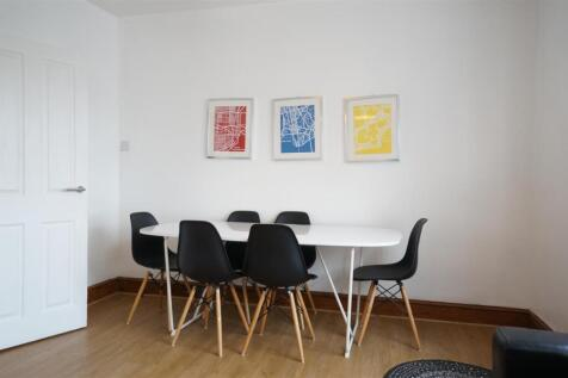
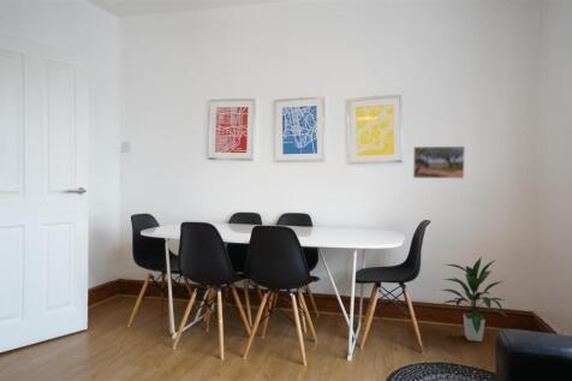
+ indoor plant (472, 298)
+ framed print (437, 162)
